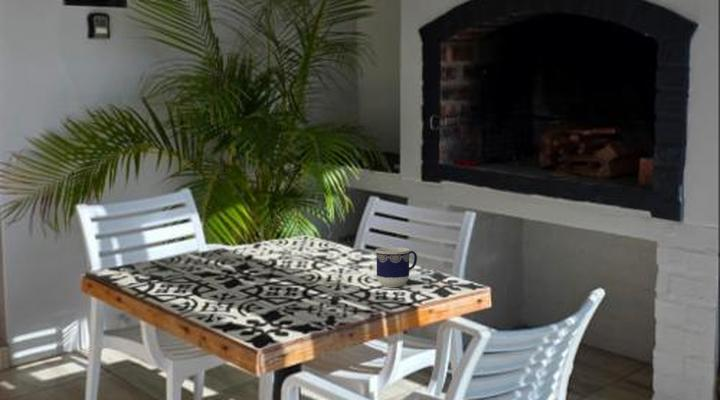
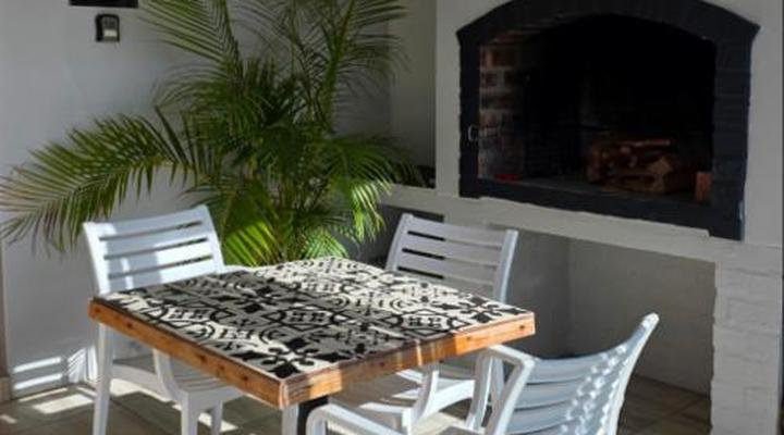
- cup (397, 266)
